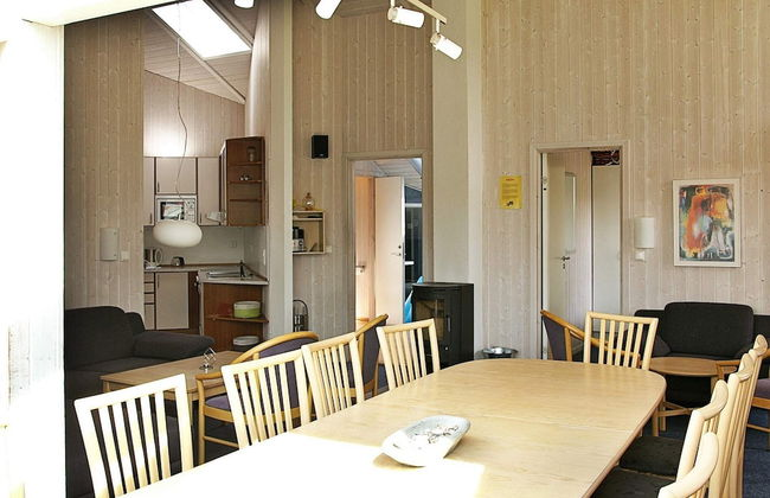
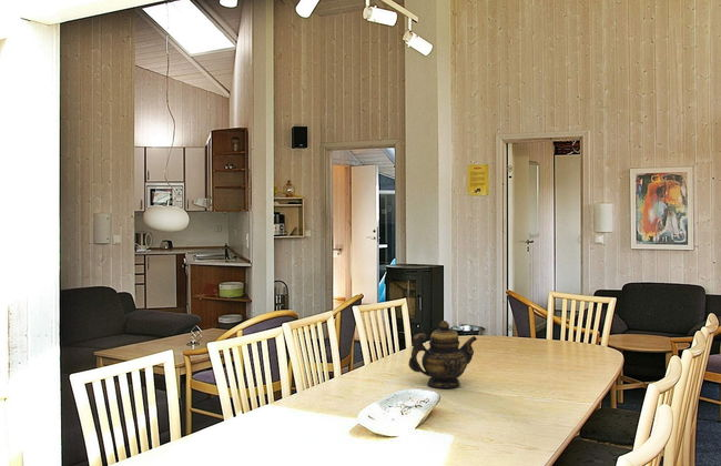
+ teapot (443, 353)
